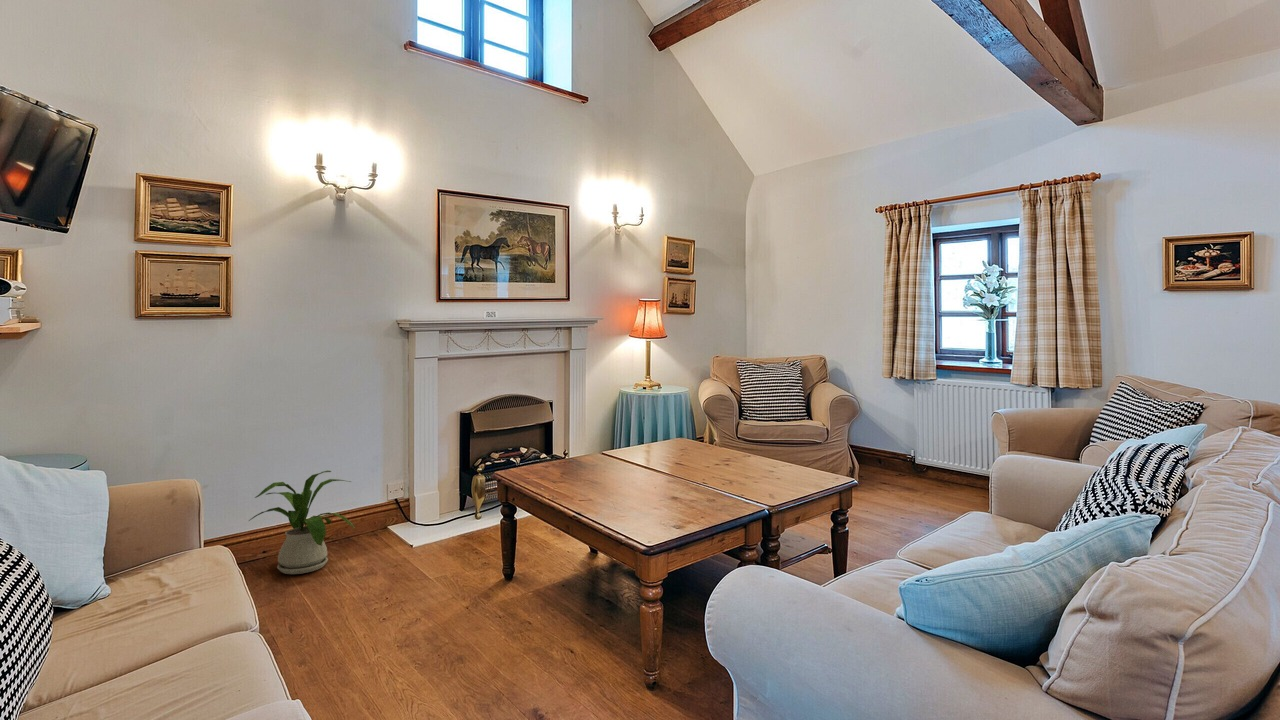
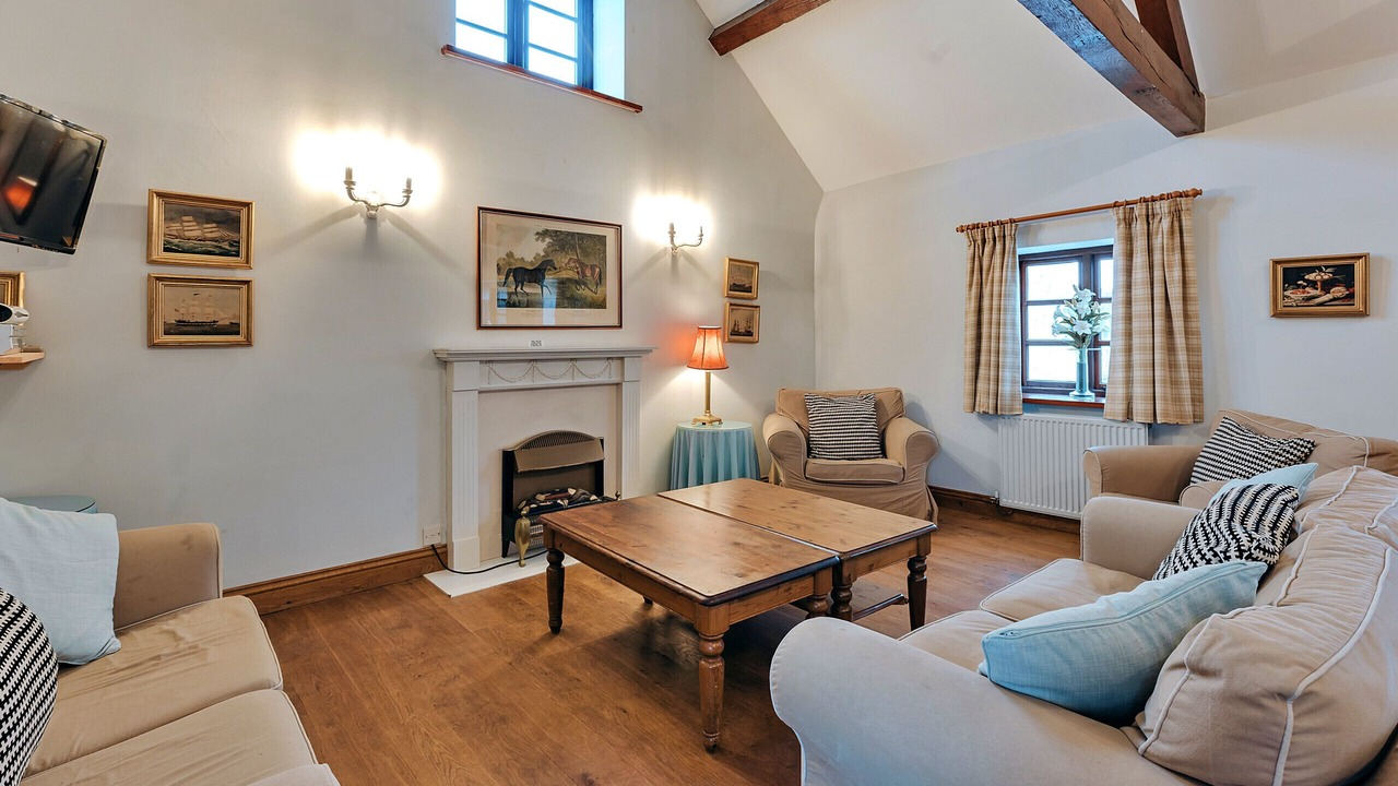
- house plant (303, 515)
